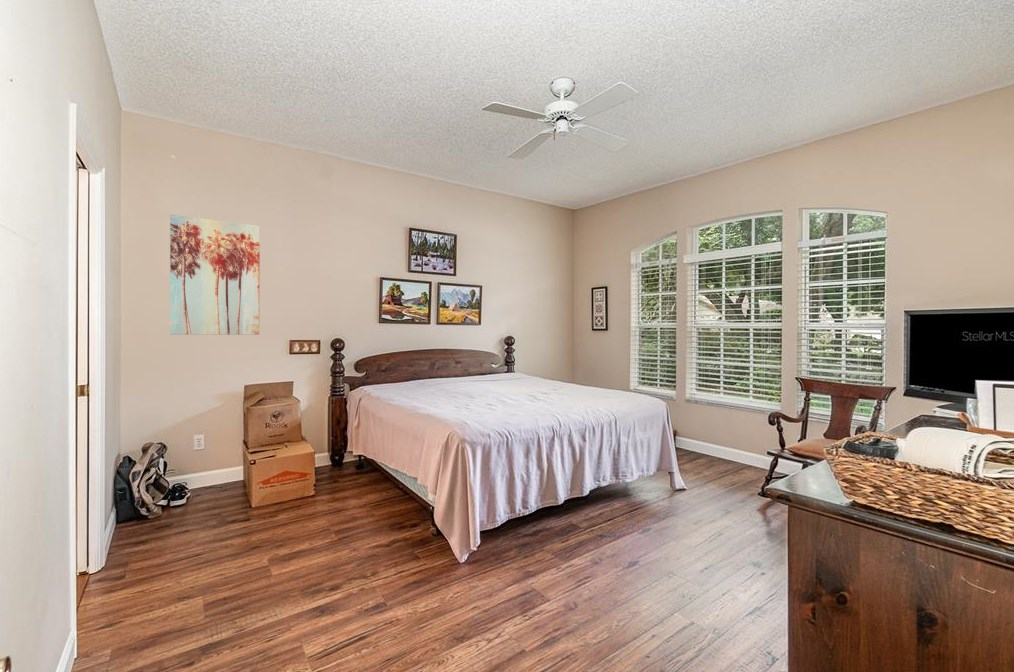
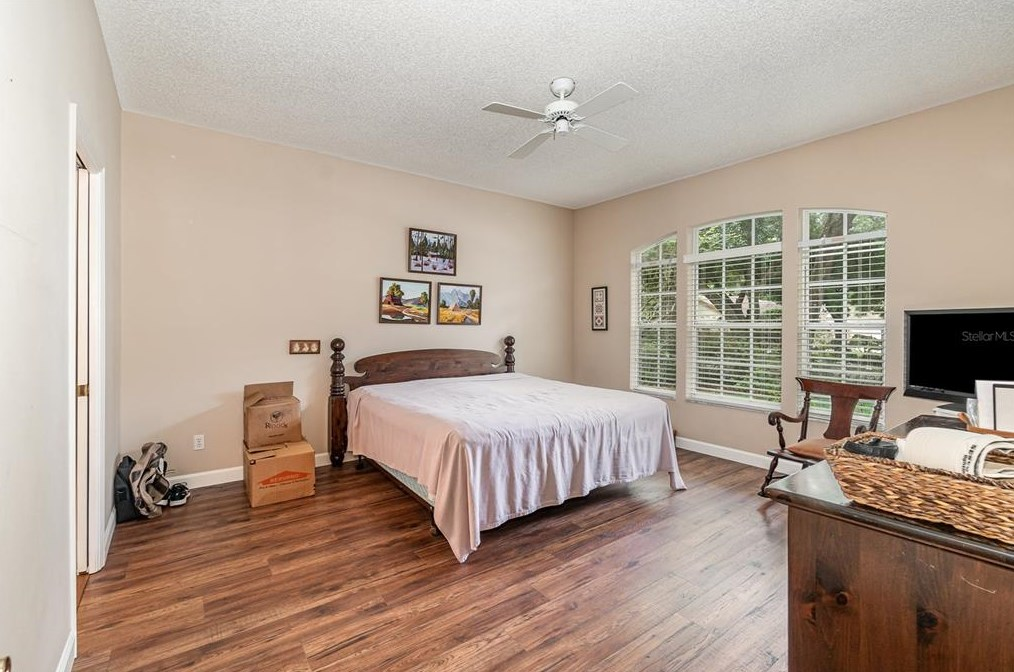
- wall art (217, 277)
